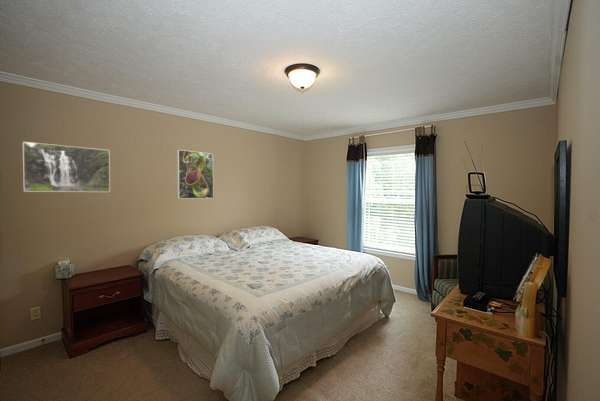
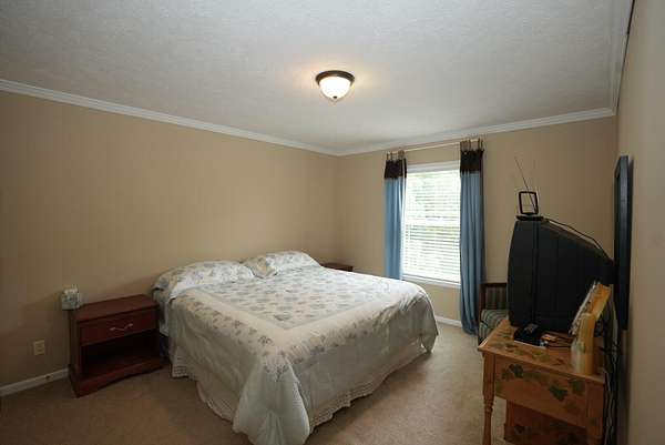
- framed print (70, 169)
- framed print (196, 175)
